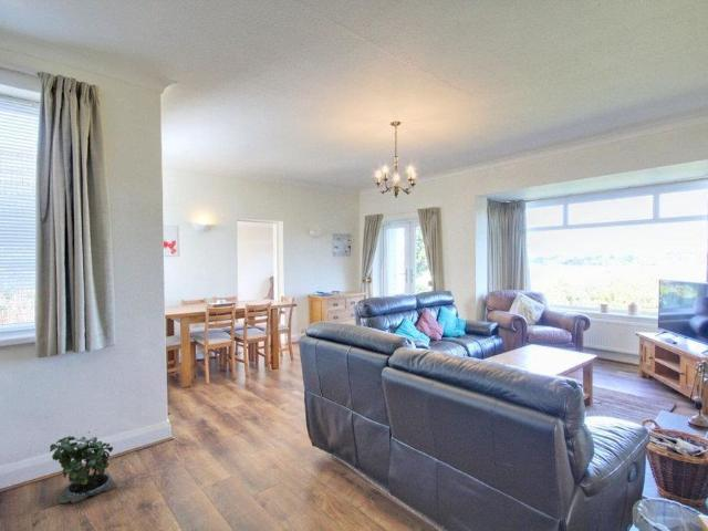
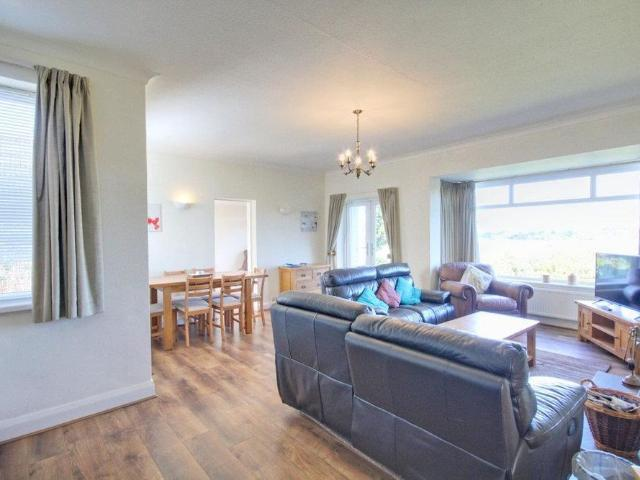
- potted plant (83, 459)
